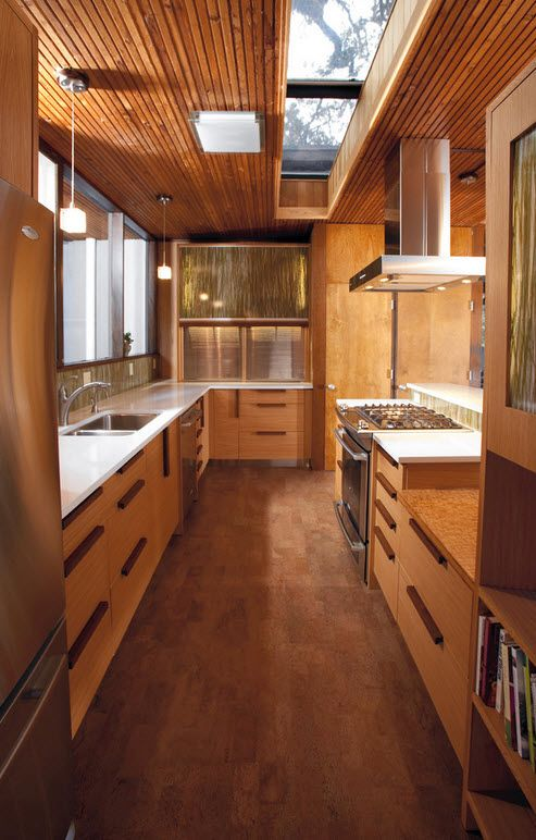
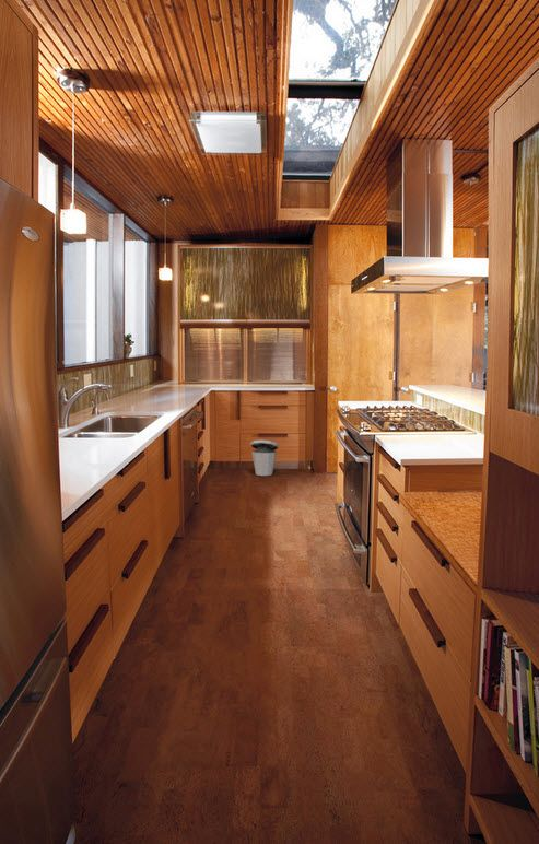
+ trash can (263, 456)
